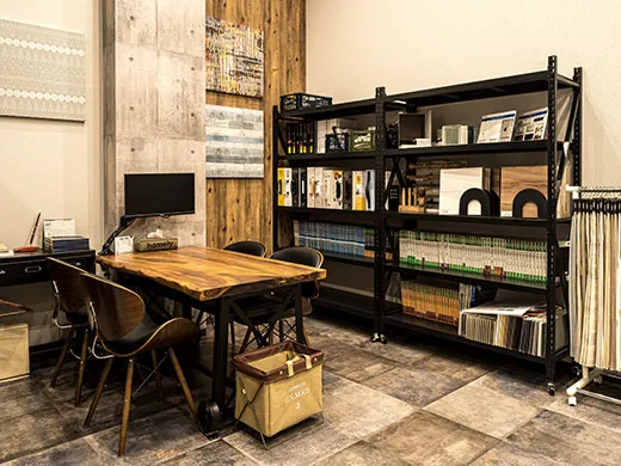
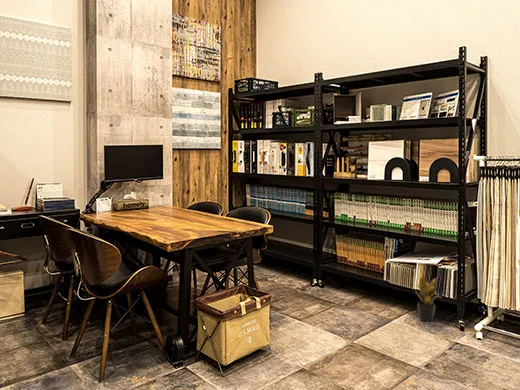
+ potted plant (427, 297)
